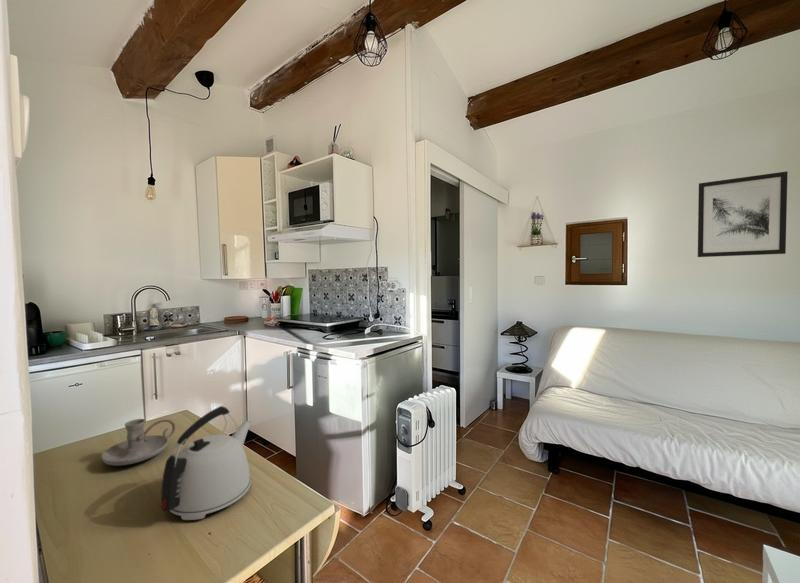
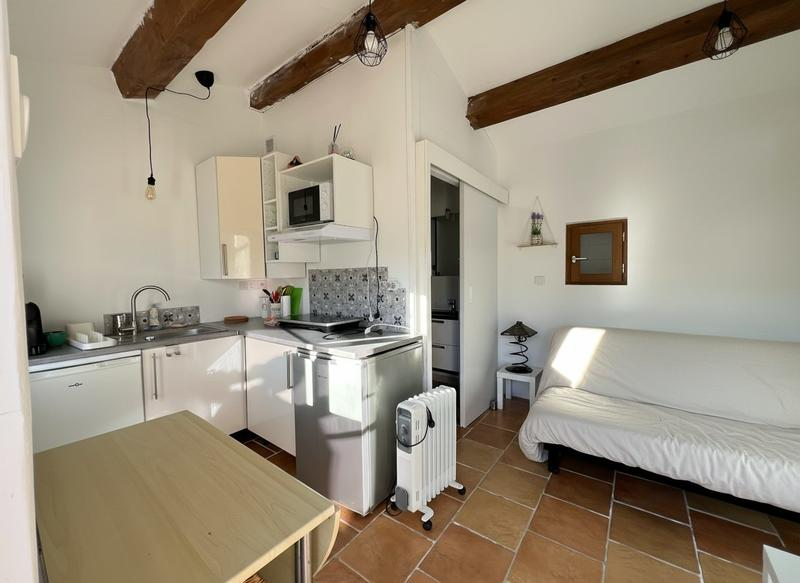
- candle holder (142, 436)
- kettle (211, 452)
- wall art (739, 216)
